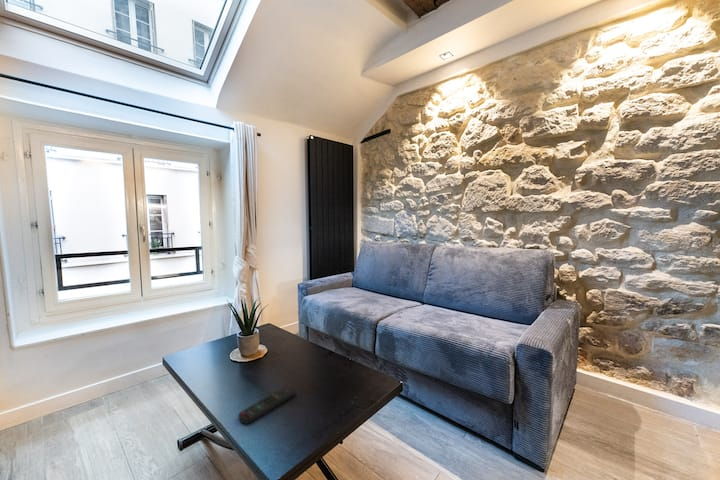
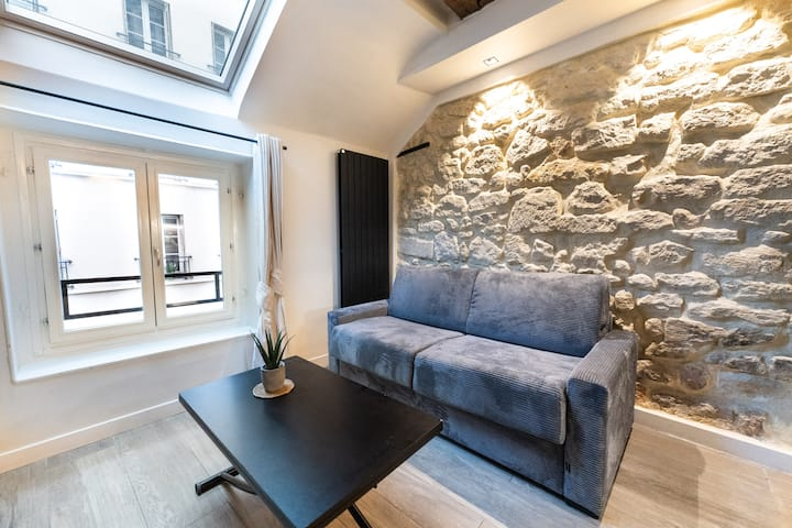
- remote control (268, 403)
